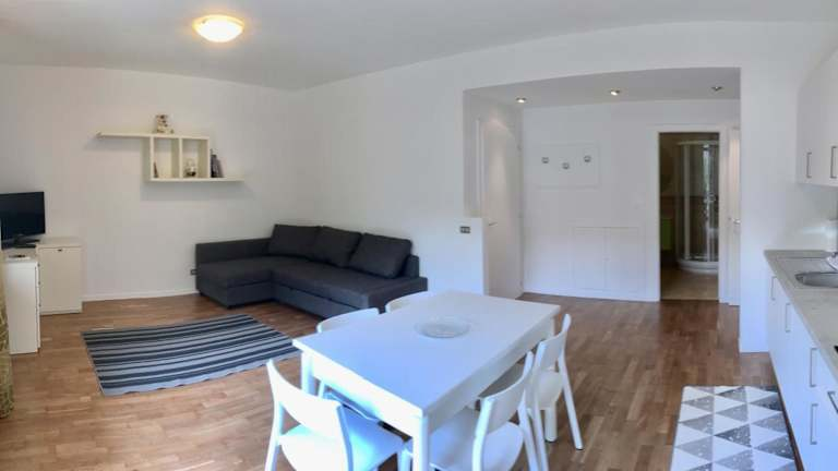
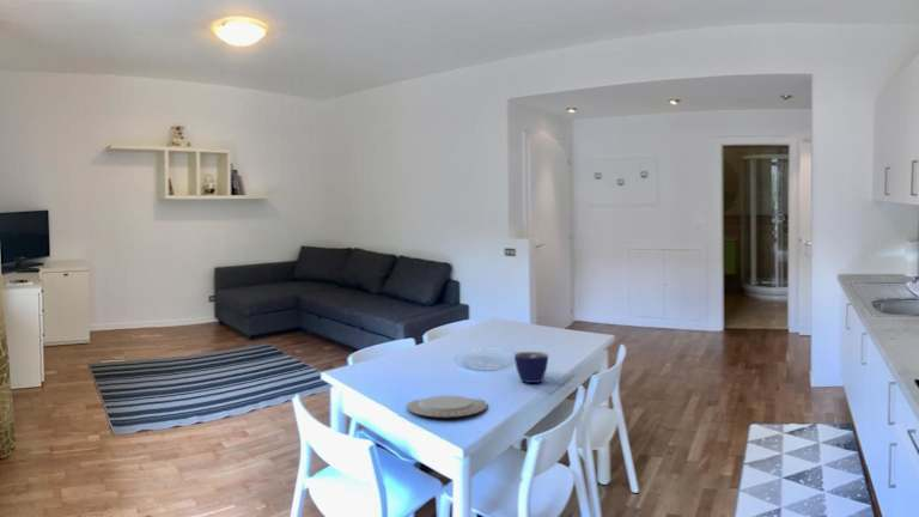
+ chinaware (446, 403)
+ cup (531, 365)
